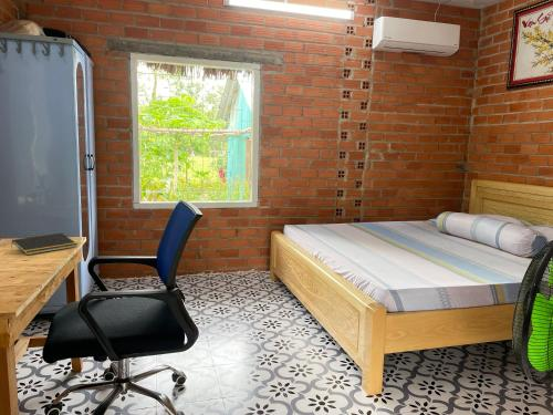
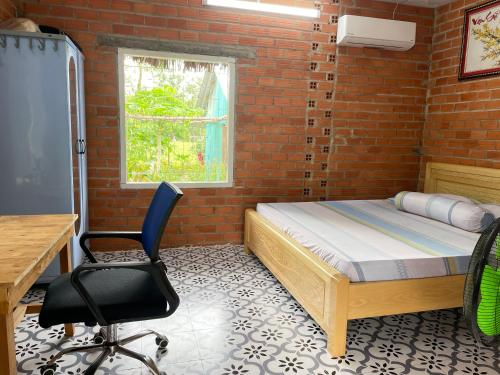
- notepad (45, 242)
